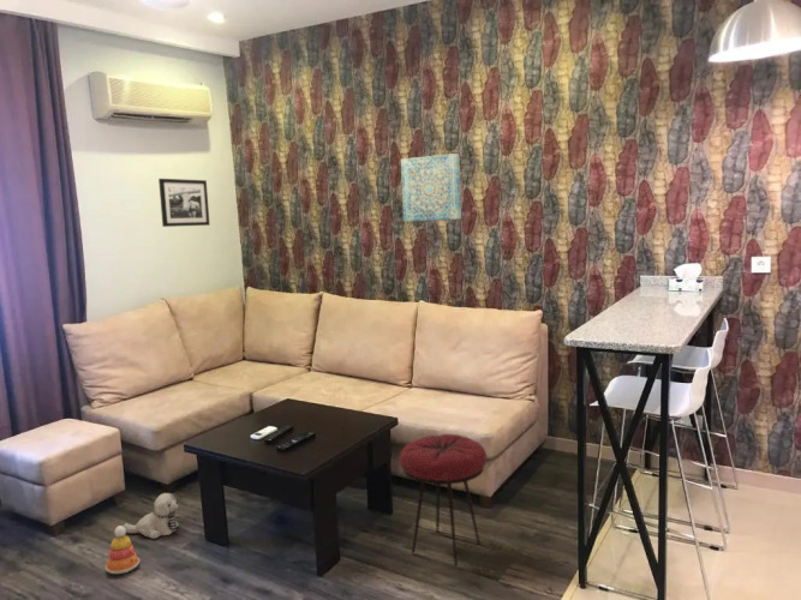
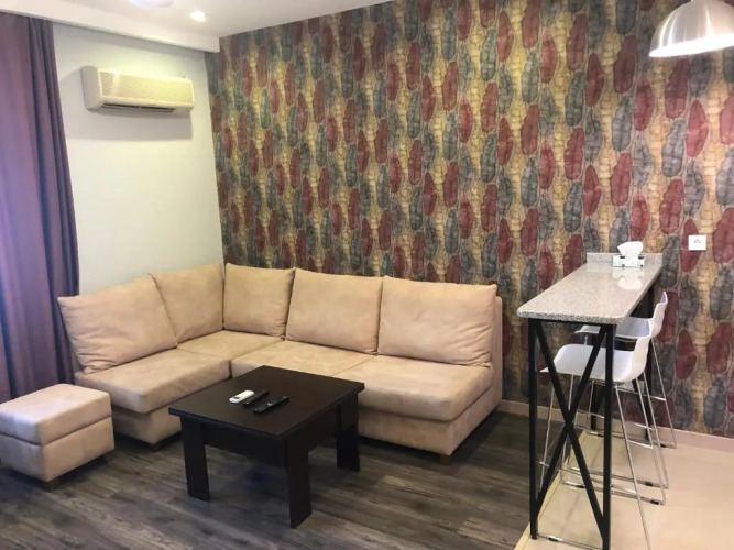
- plush toy (153, 511)
- stool (448, 496)
- wall art (430, 188)
- stacking toy (120, 547)
- picture frame (185, 203)
